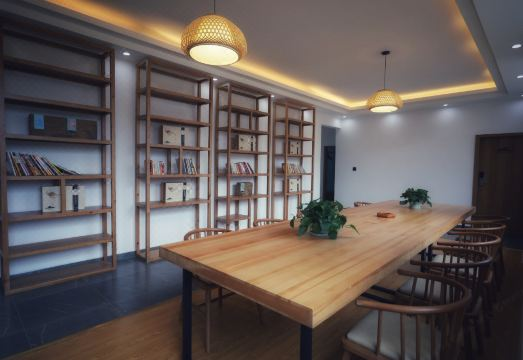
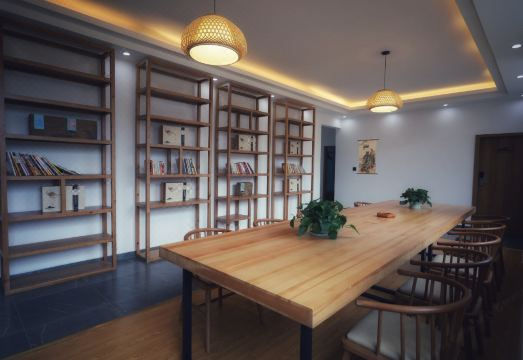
+ wall scroll (367, 154)
